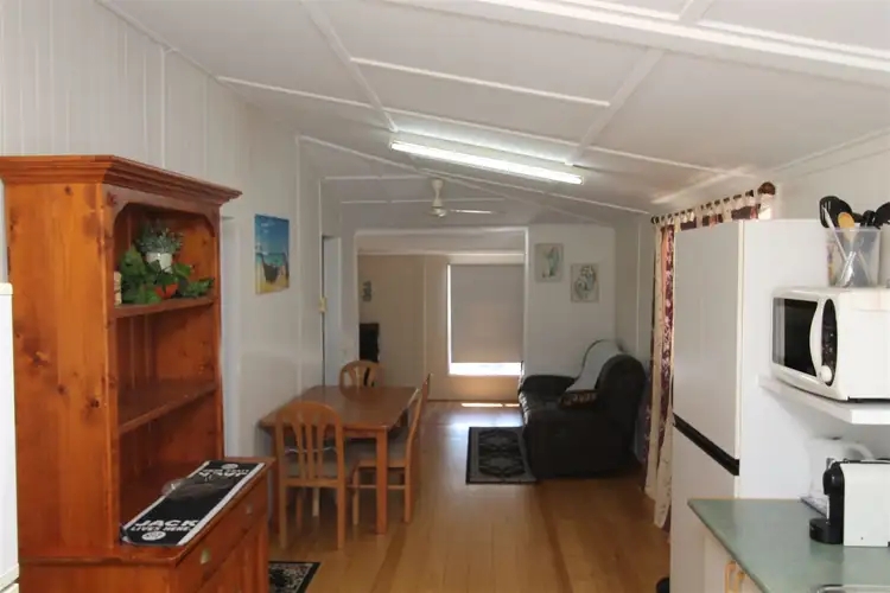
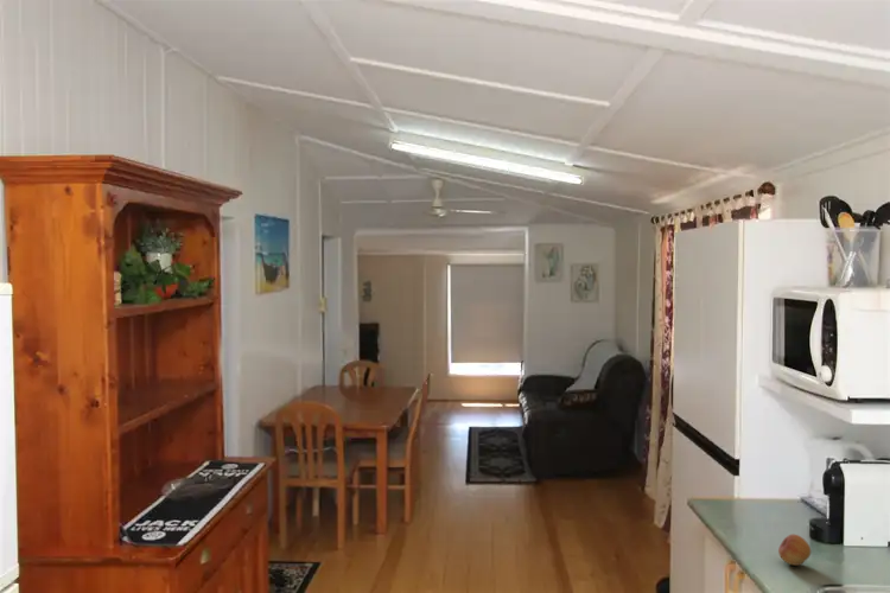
+ fruit (794, 549)
